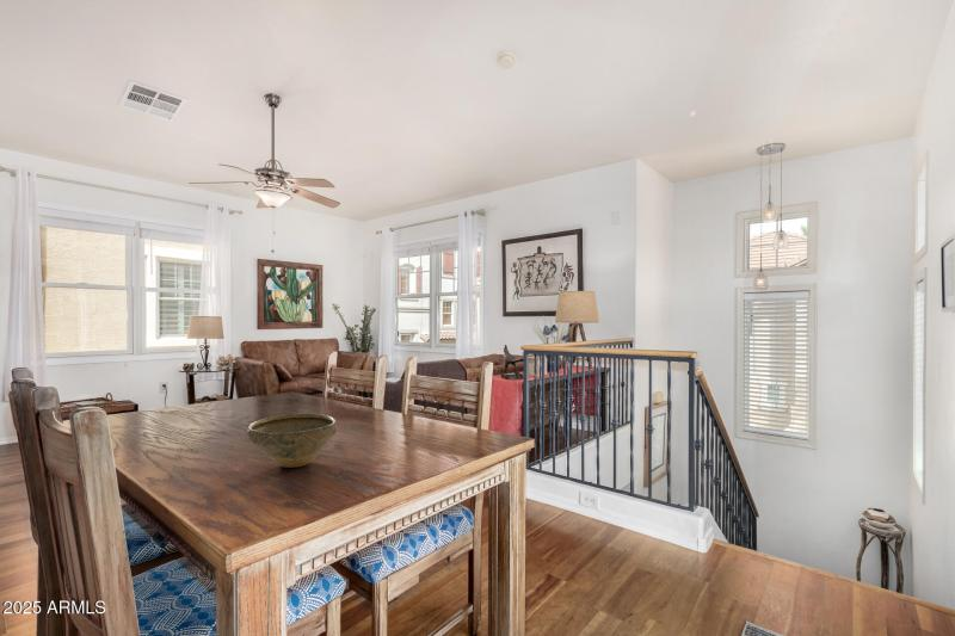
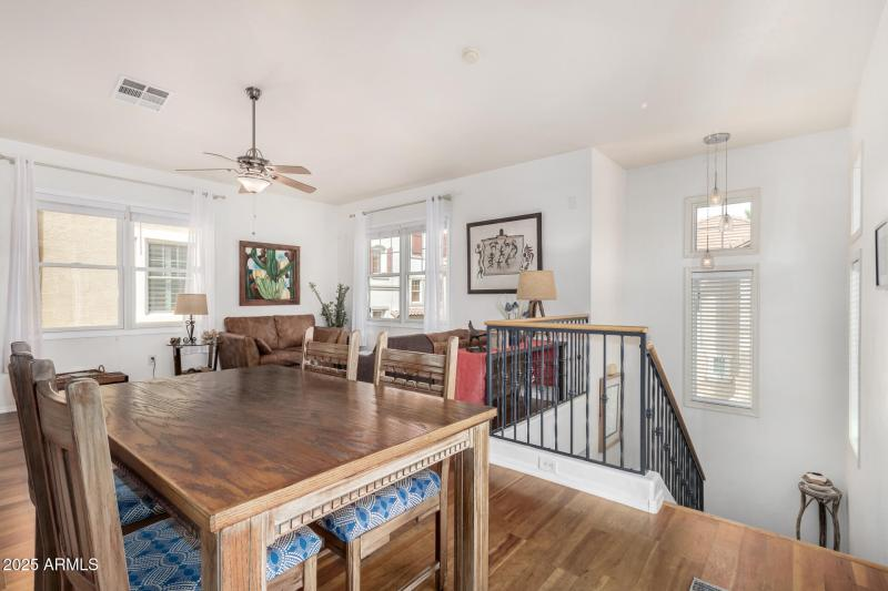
- bowl (292, 443)
